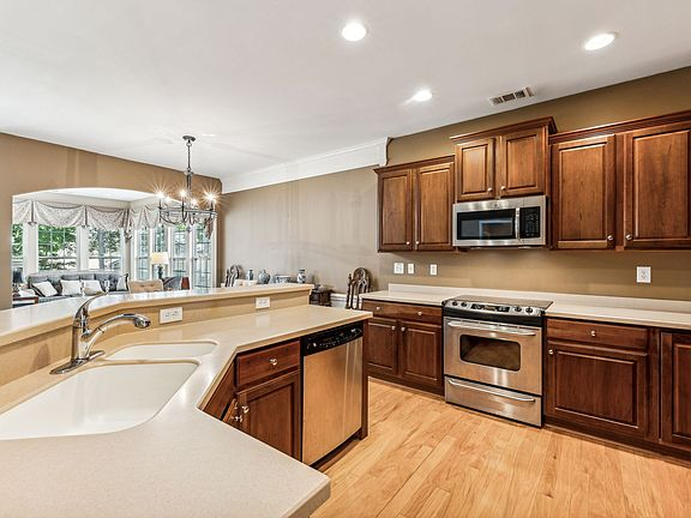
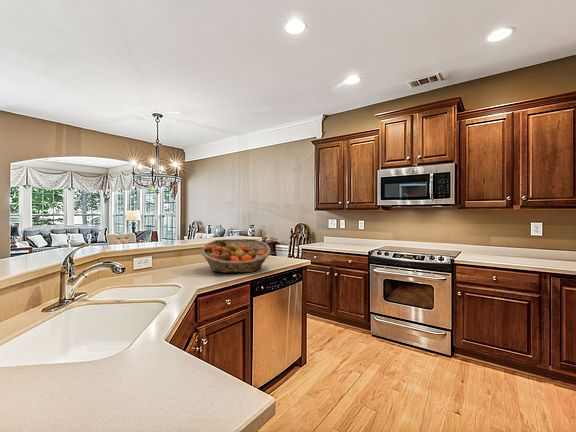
+ fruit basket (236, 254)
